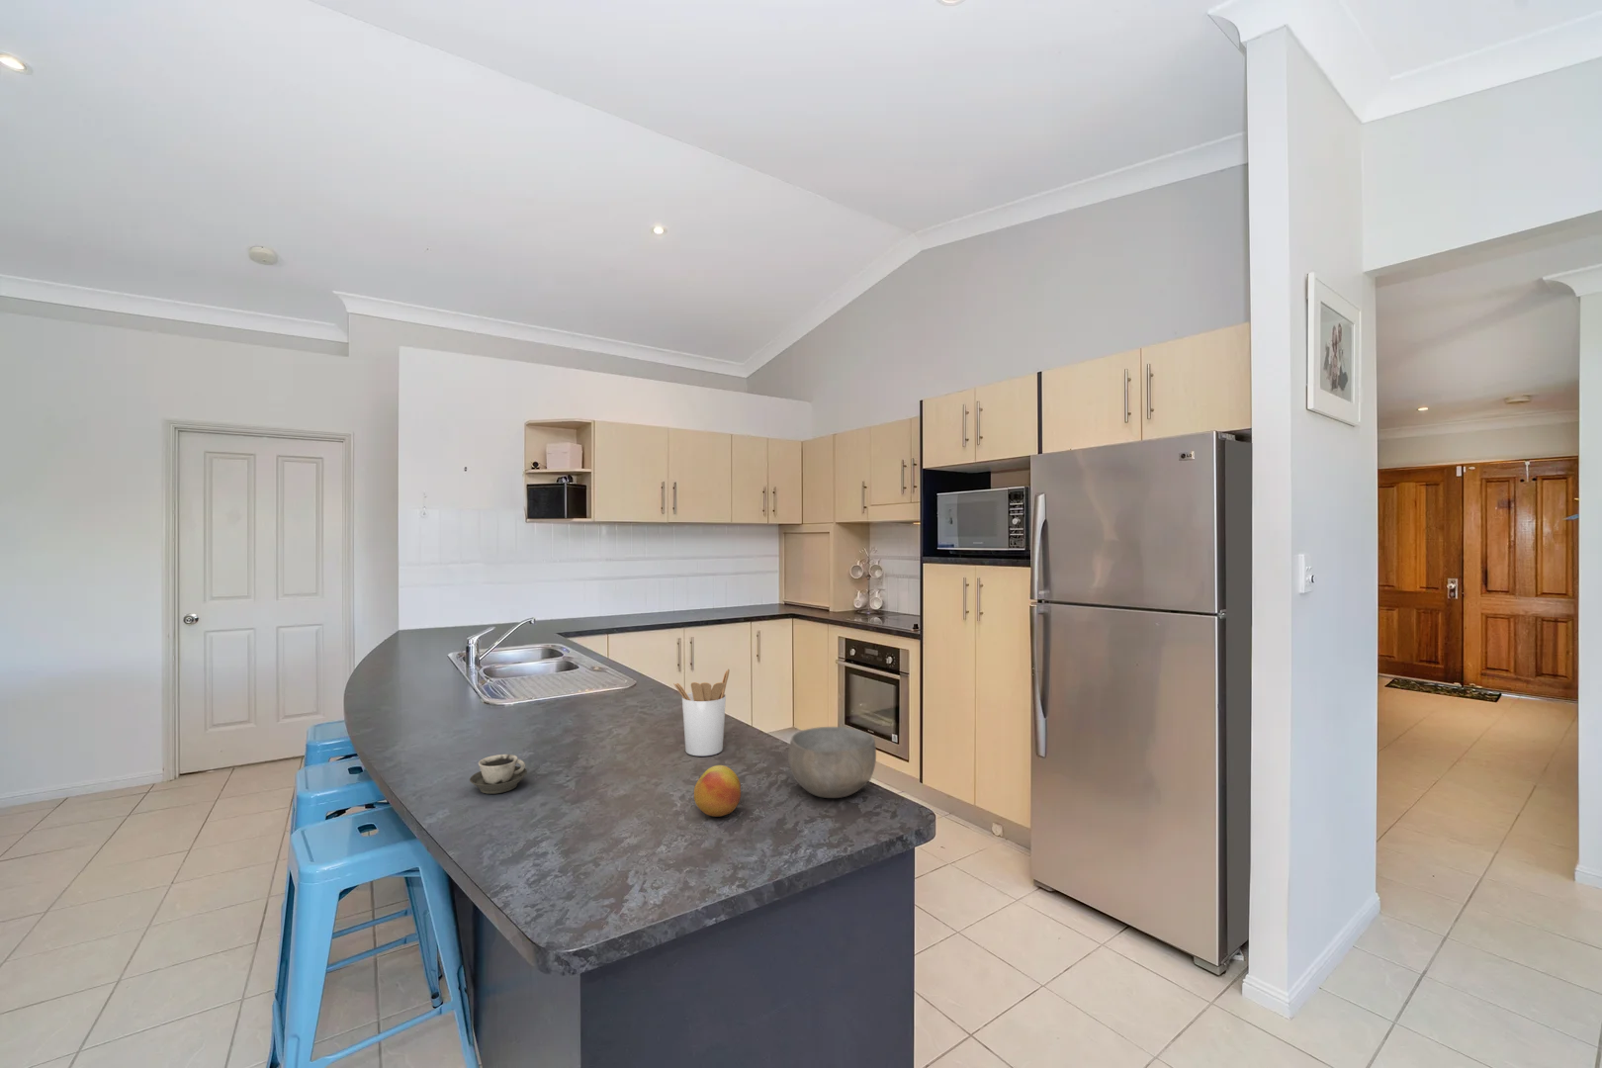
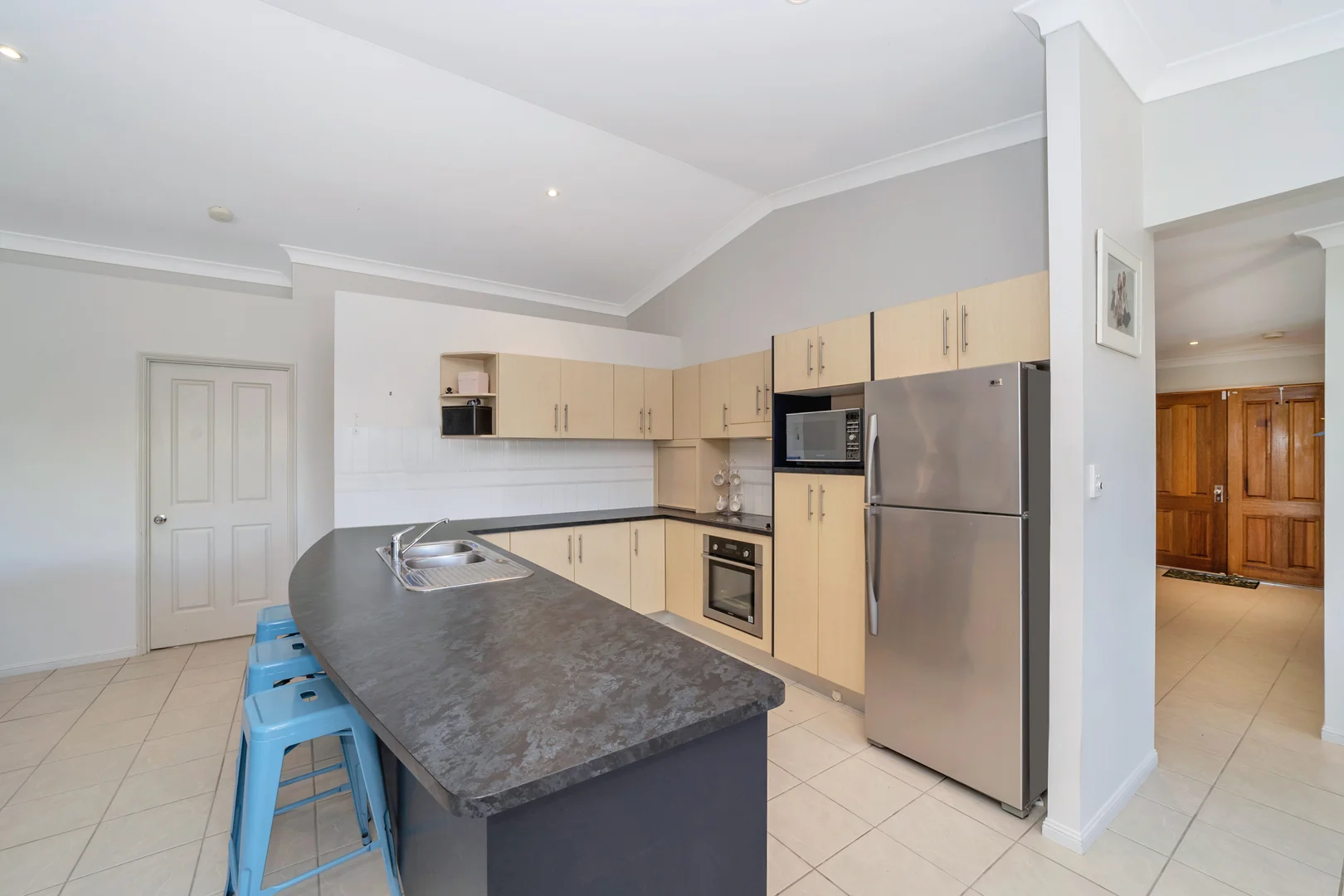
- cup (498, 774)
- bowl (832, 763)
- utensil holder (706, 712)
- fruit (716, 791)
